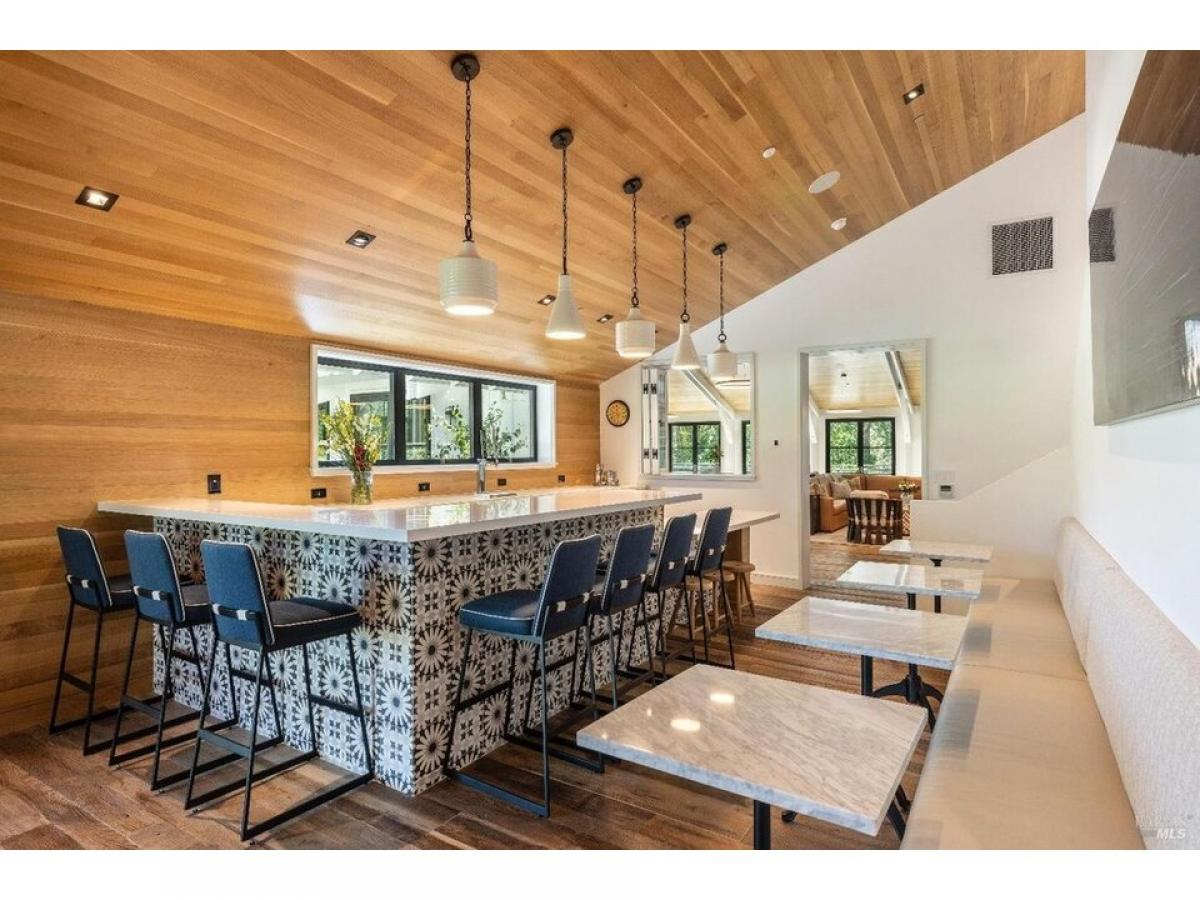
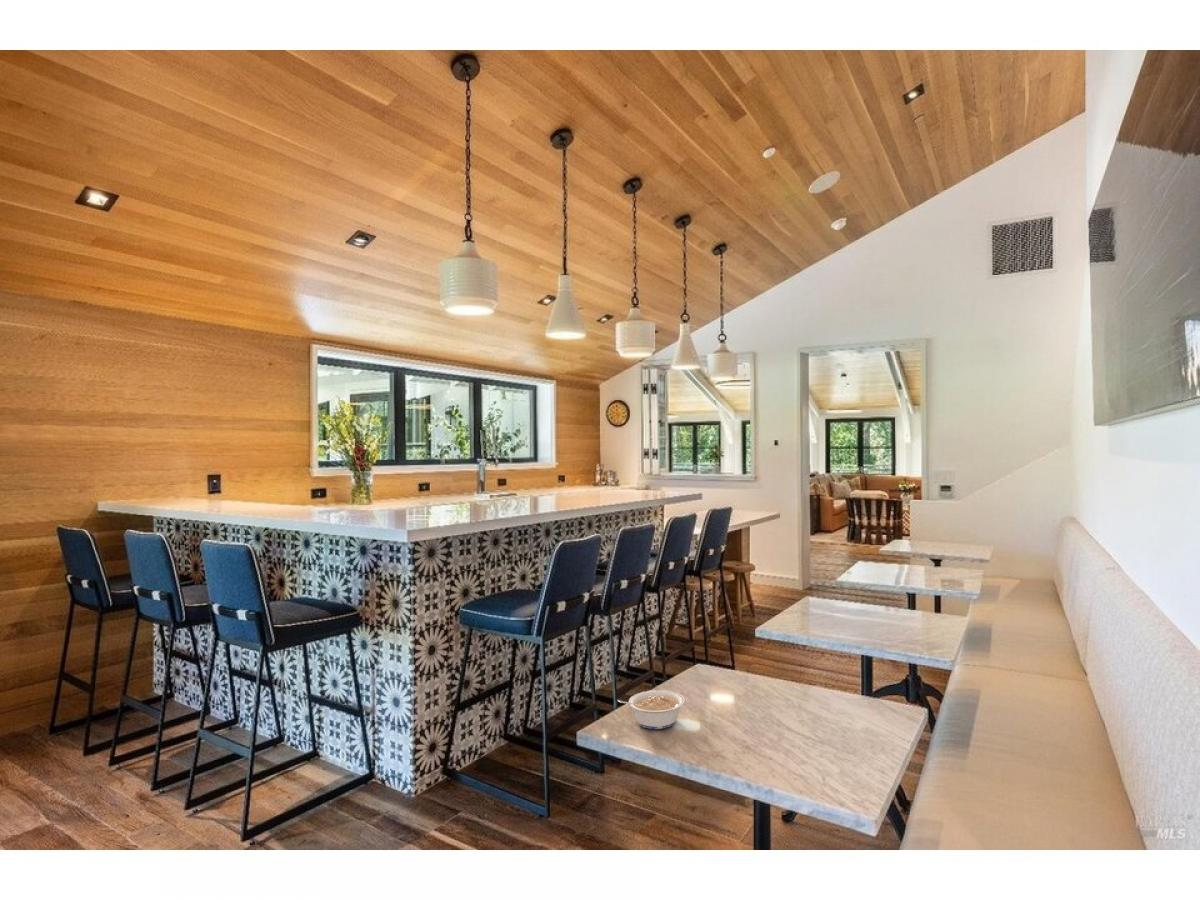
+ legume (655, 709)
